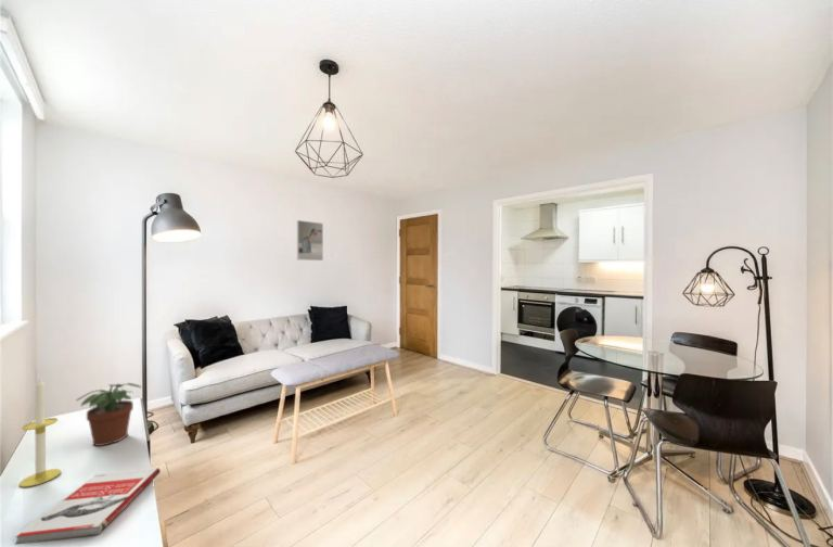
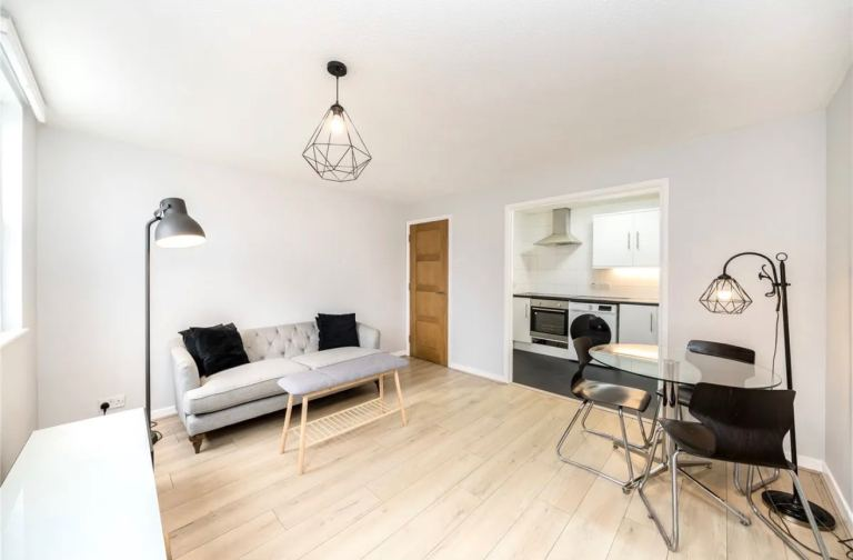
- book (98, 500)
- potted plant (110, 412)
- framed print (310, 241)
- candle (40, 428)
